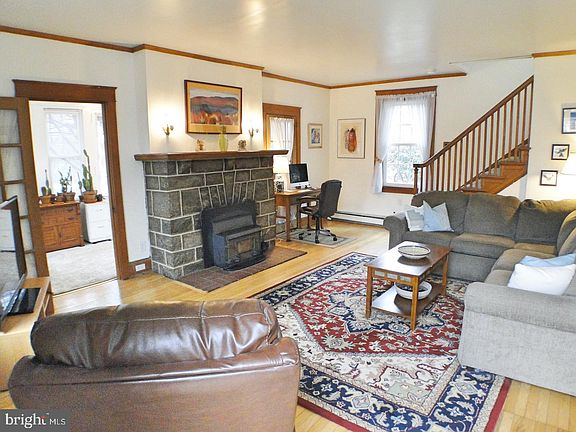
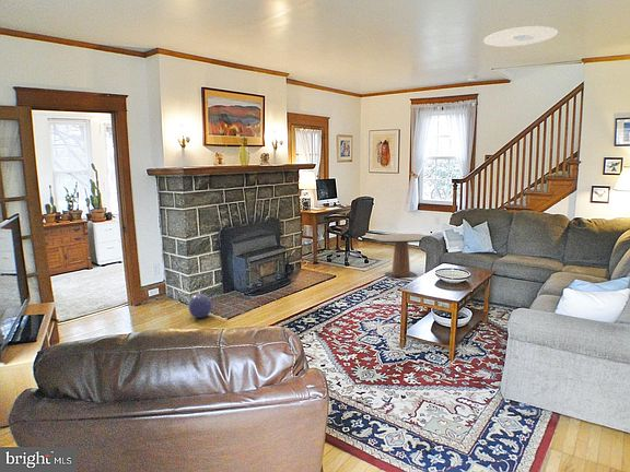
+ side table (400, 256)
+ ceiling light (520, 33)
+ ball (199, 305)
